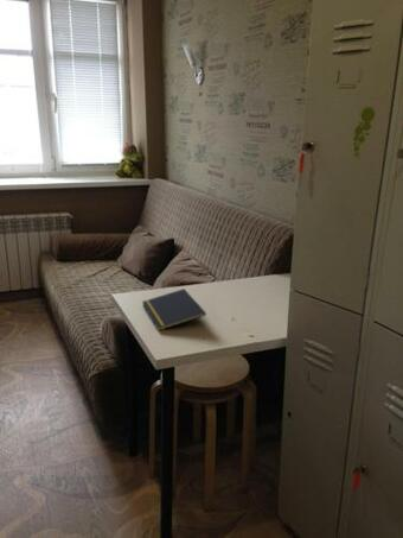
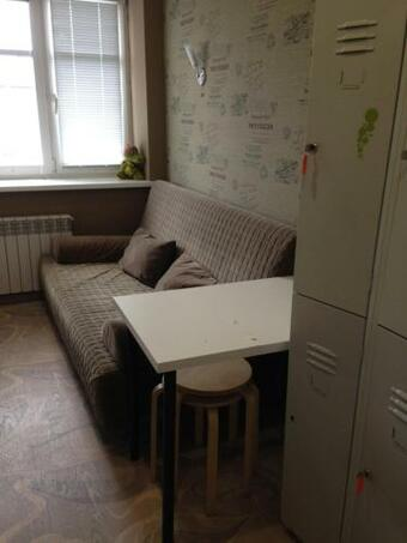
- notepad (172, 308)
